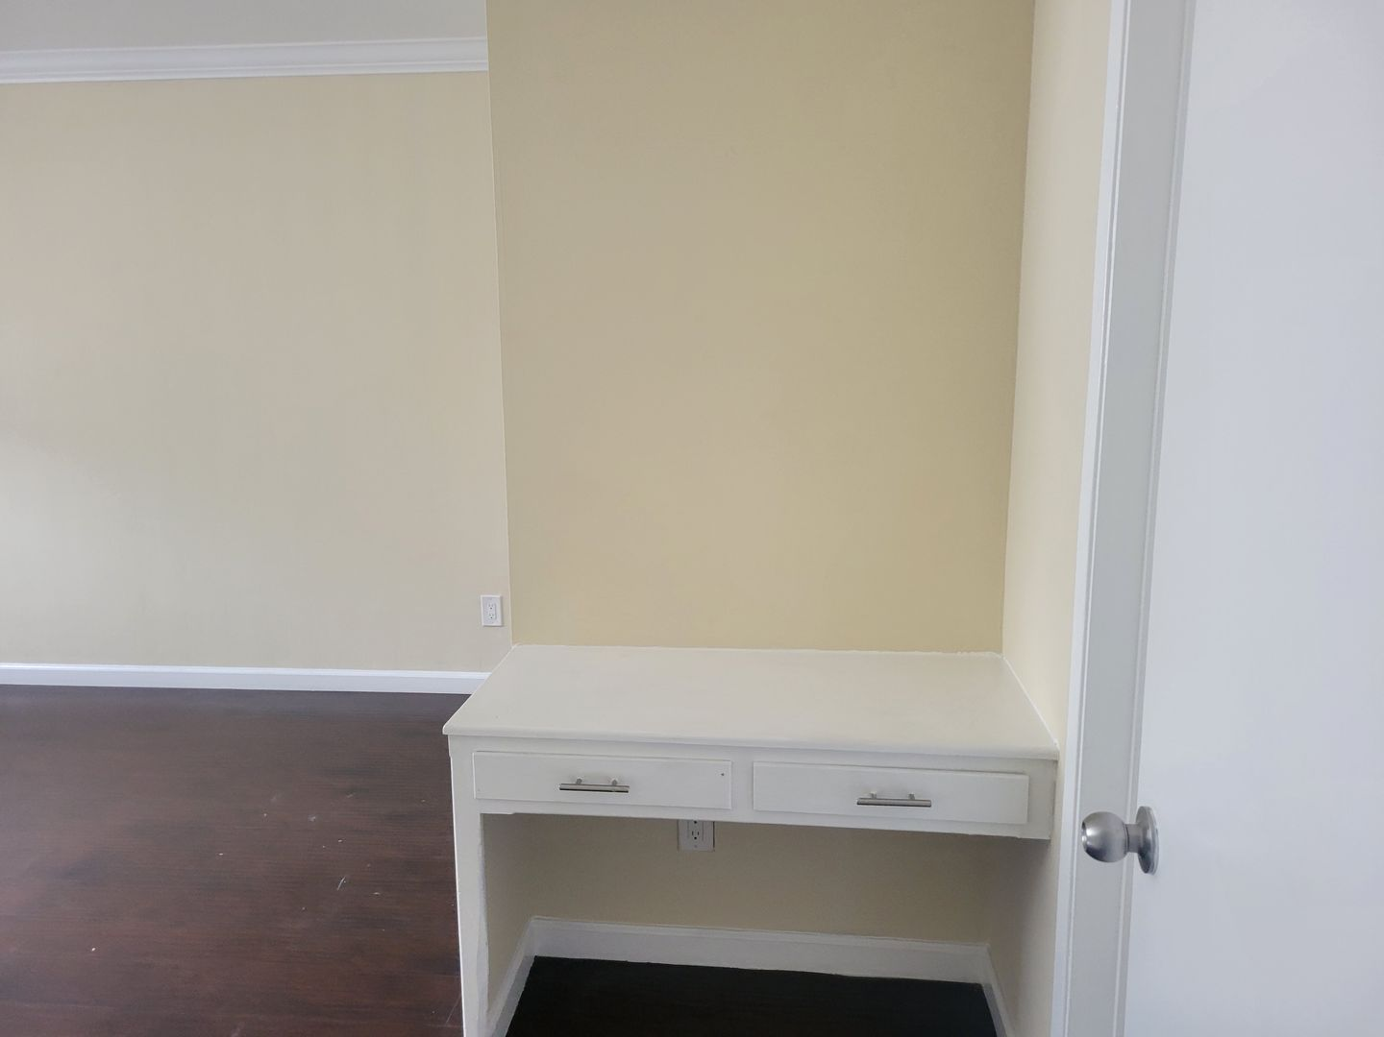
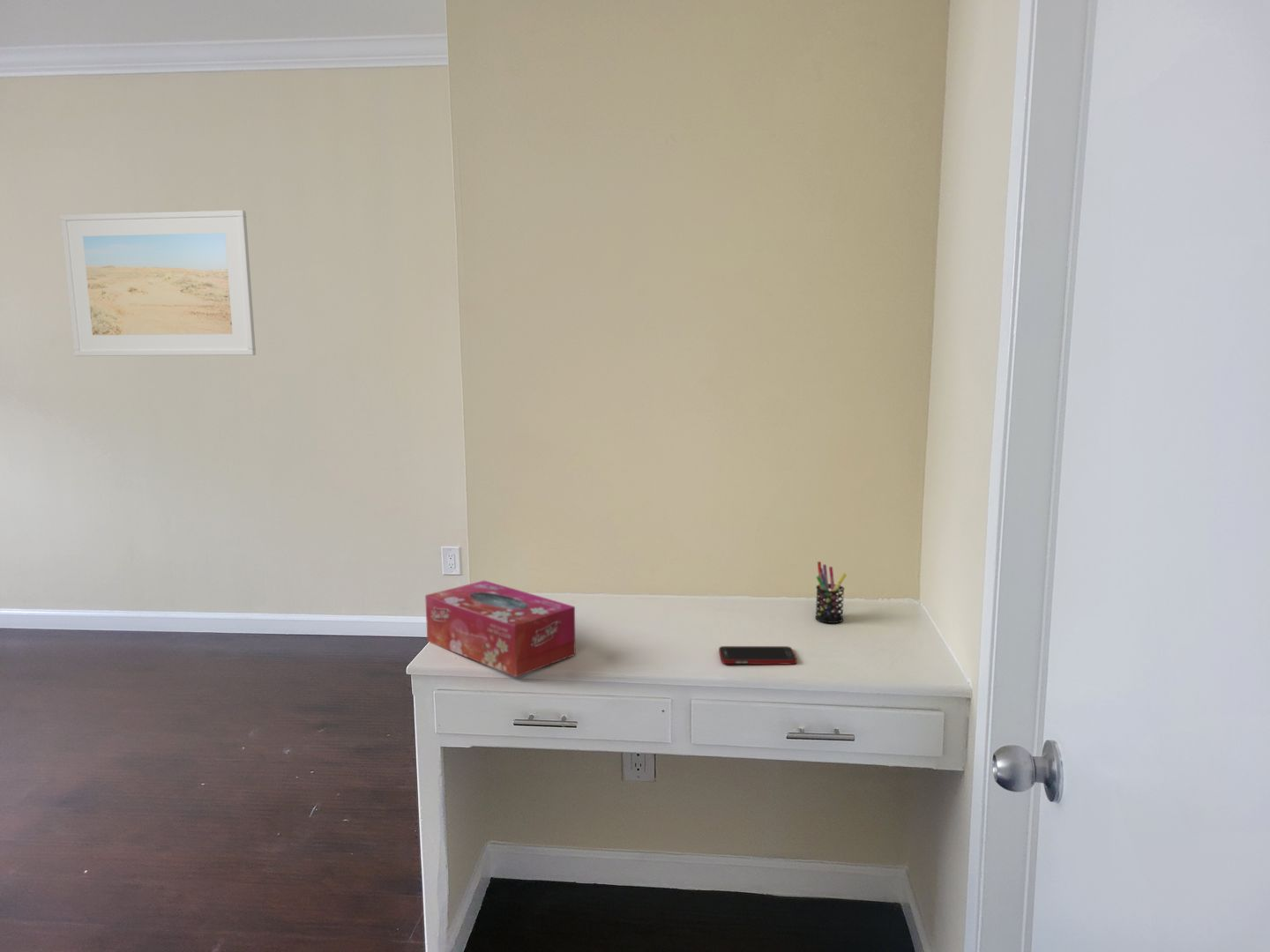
+ pen holder (826, 591)
+ tissue box (498, 624)
+ cell phone (757, 655)
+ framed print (158, 285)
